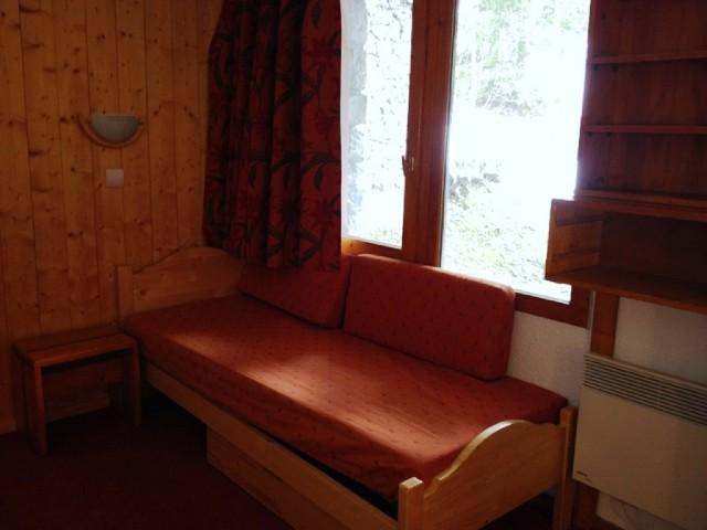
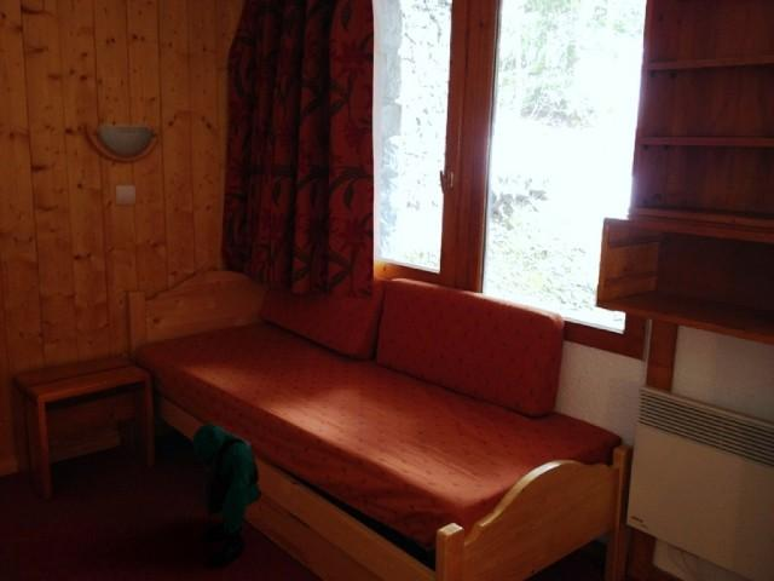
+ toy figurine (226, 484)
